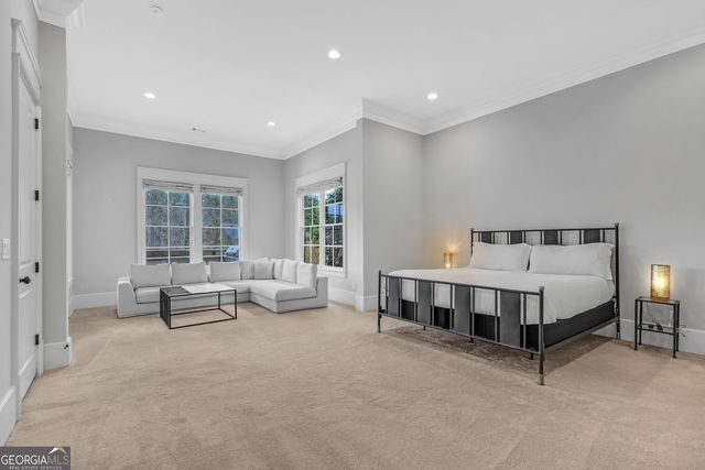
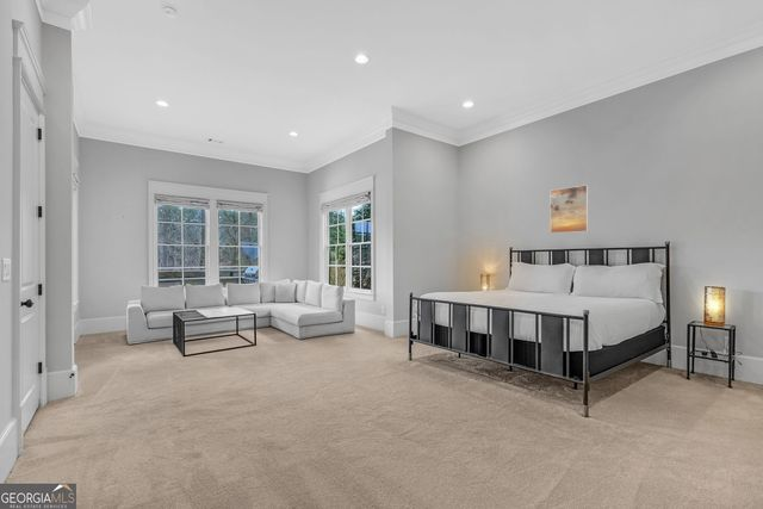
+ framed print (567, 210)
